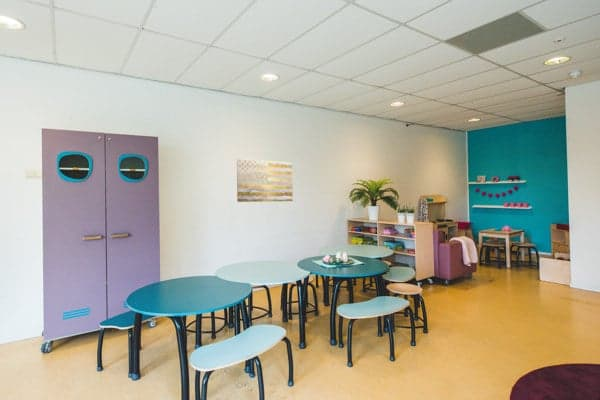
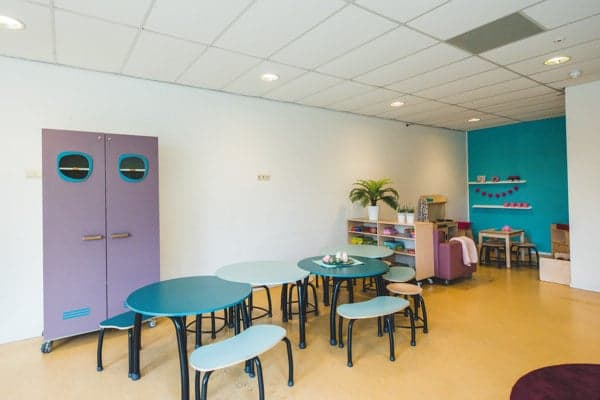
- wall art (266, 181)
